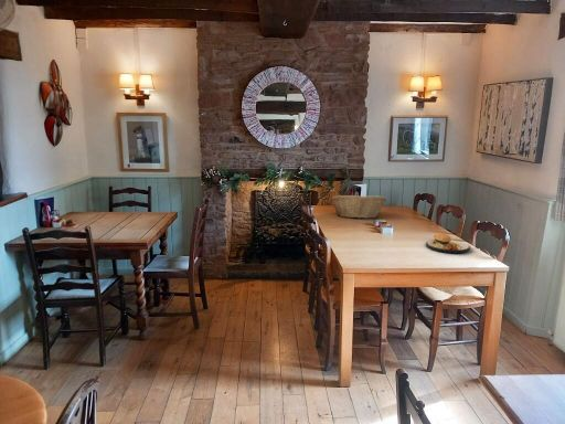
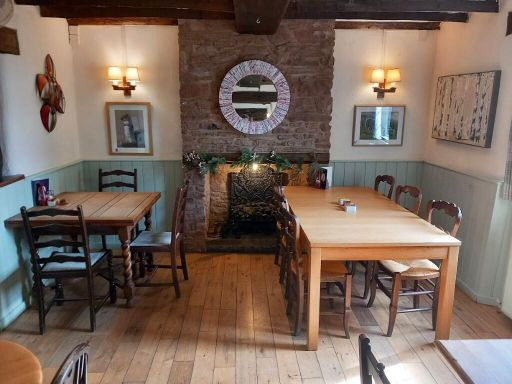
- plate (448, 237)
- fruit basket (356, 204)
